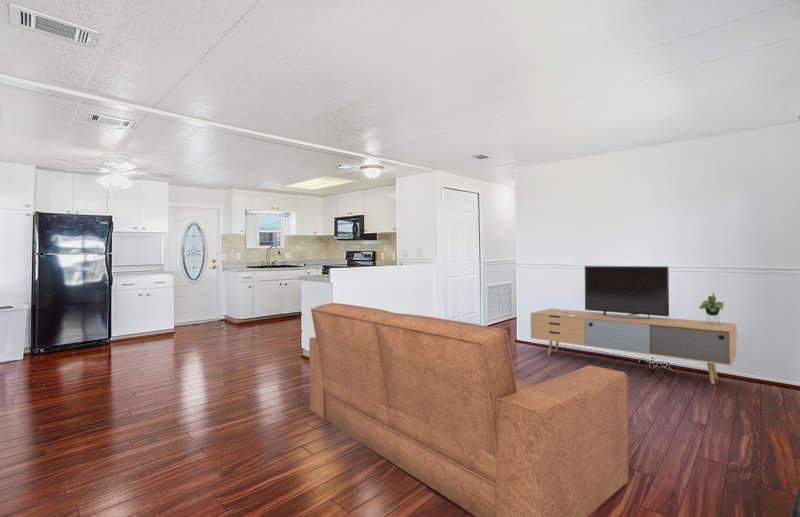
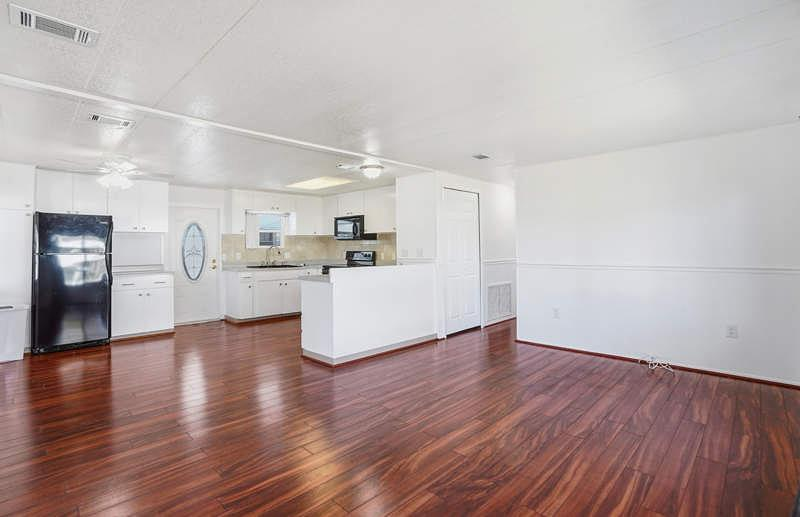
- media console (623, 316)
- sofa (433, 375)
